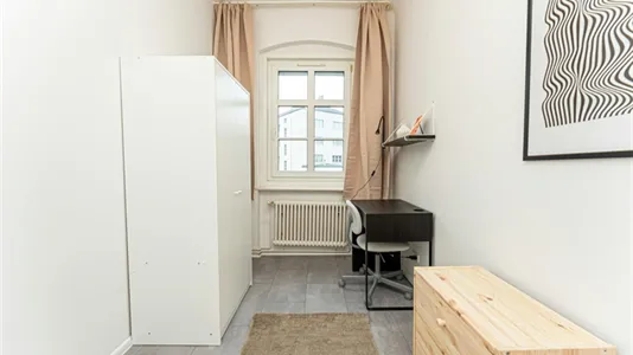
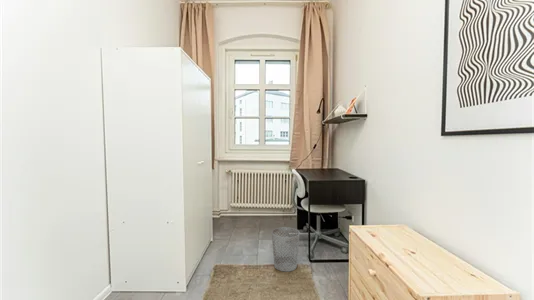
+ wastebasket (285, 249)
